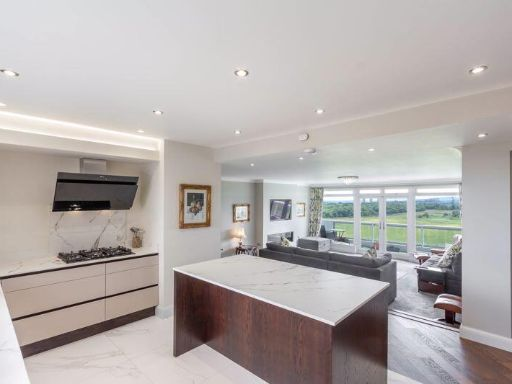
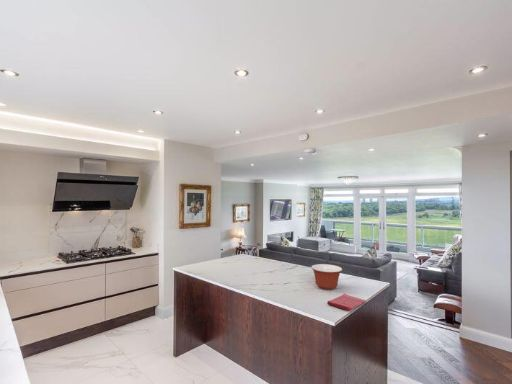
+ mixing bowl (326, 277)
+ dish towel (346, 301)
